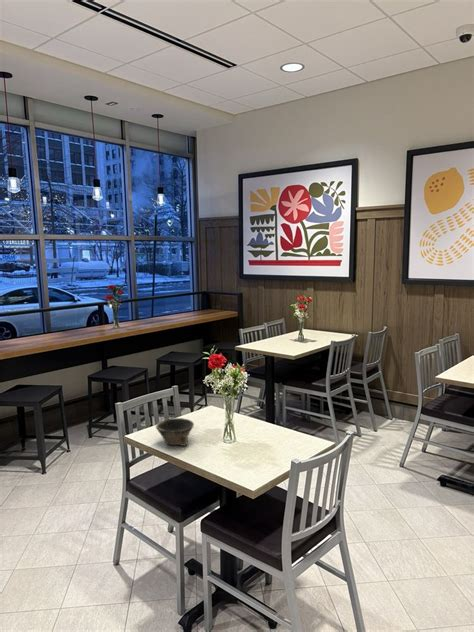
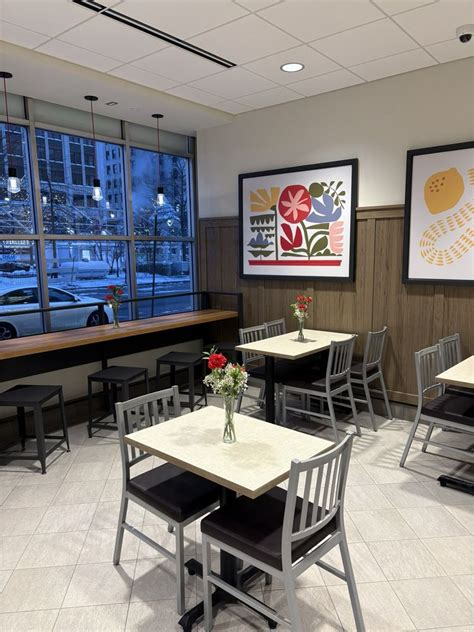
- bowl (175, 432)
